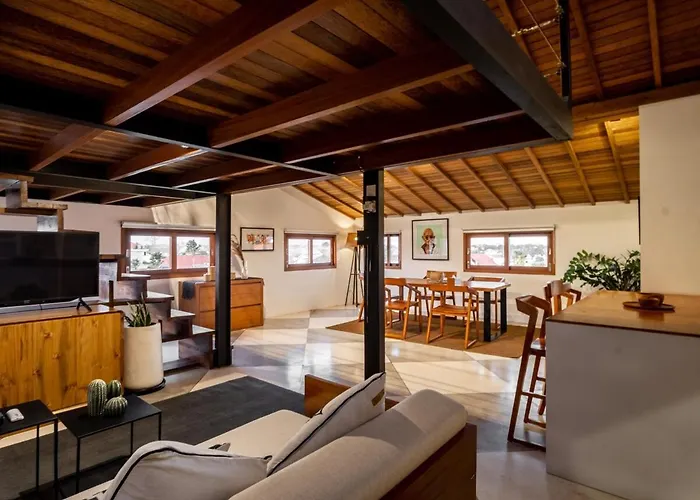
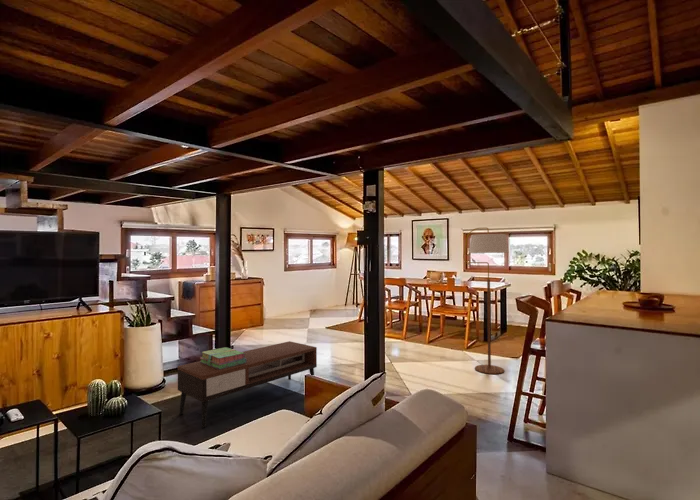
+ stack of books (223, 357)
+ coffee table (253, 377)
+ floor lamp (487, 298)
